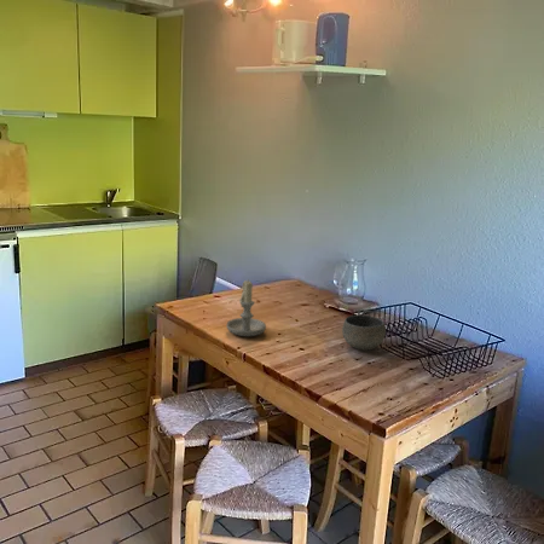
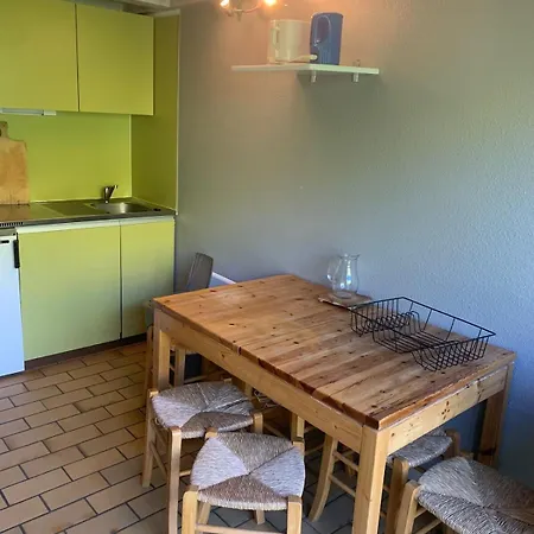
- bowl (363, 334)
- candle (247, 306)
